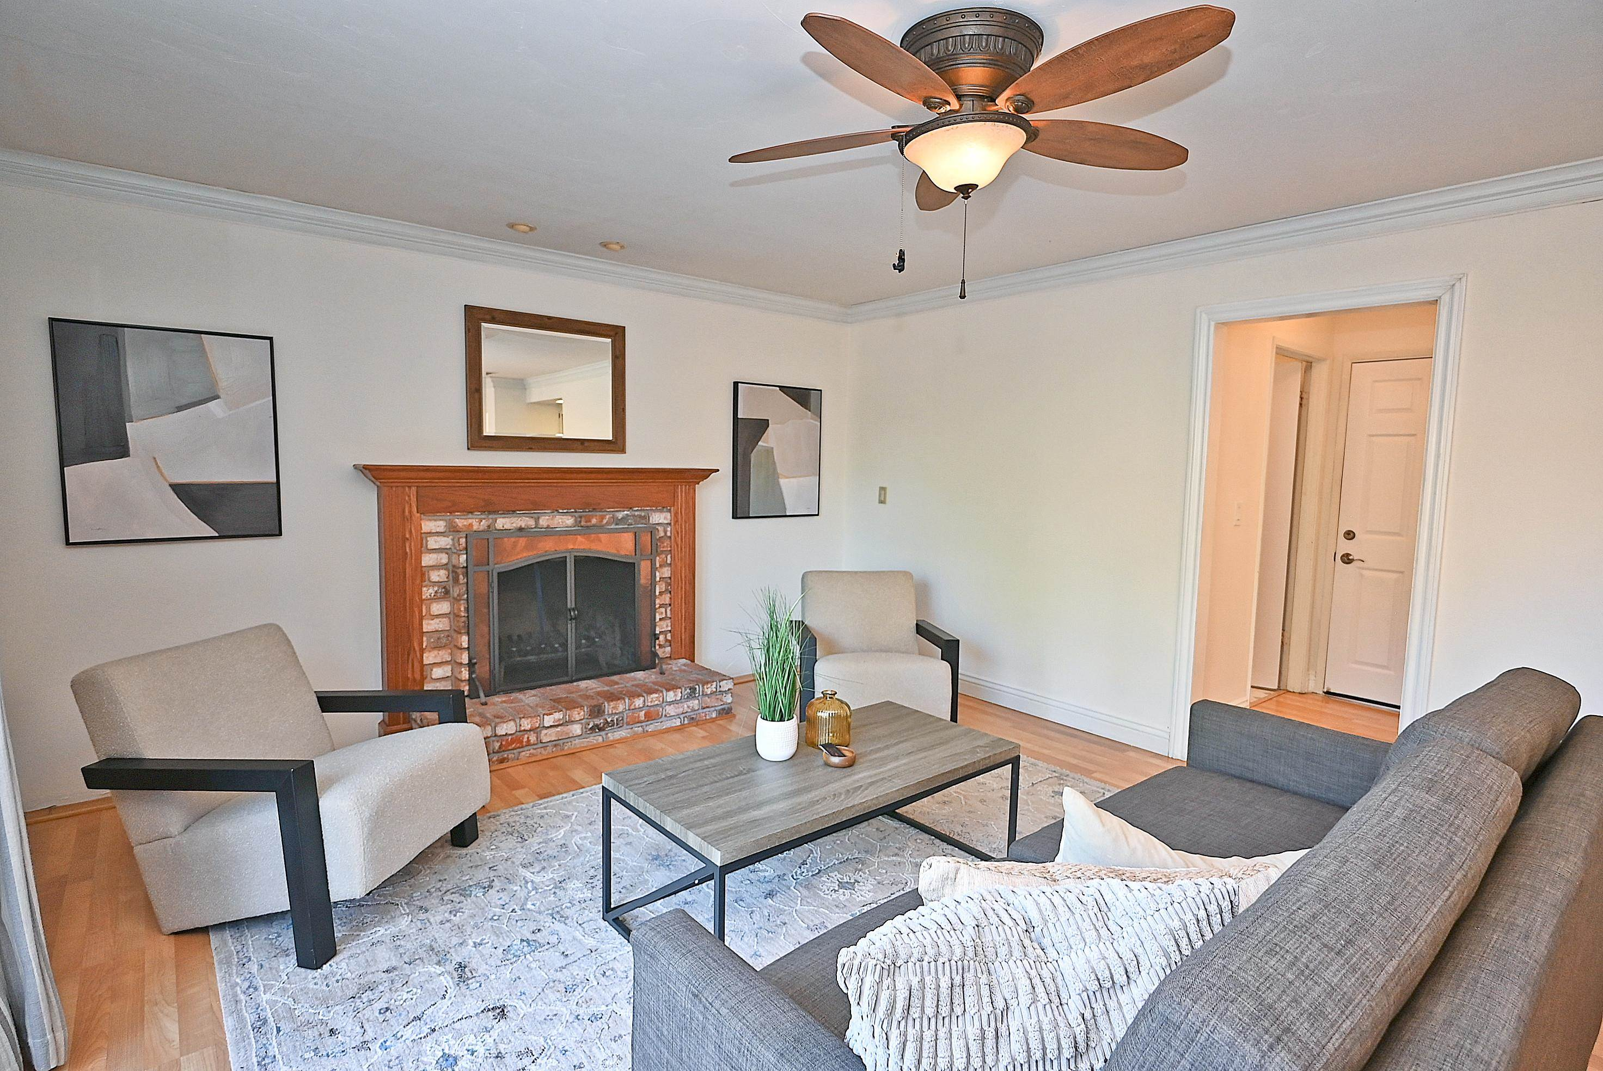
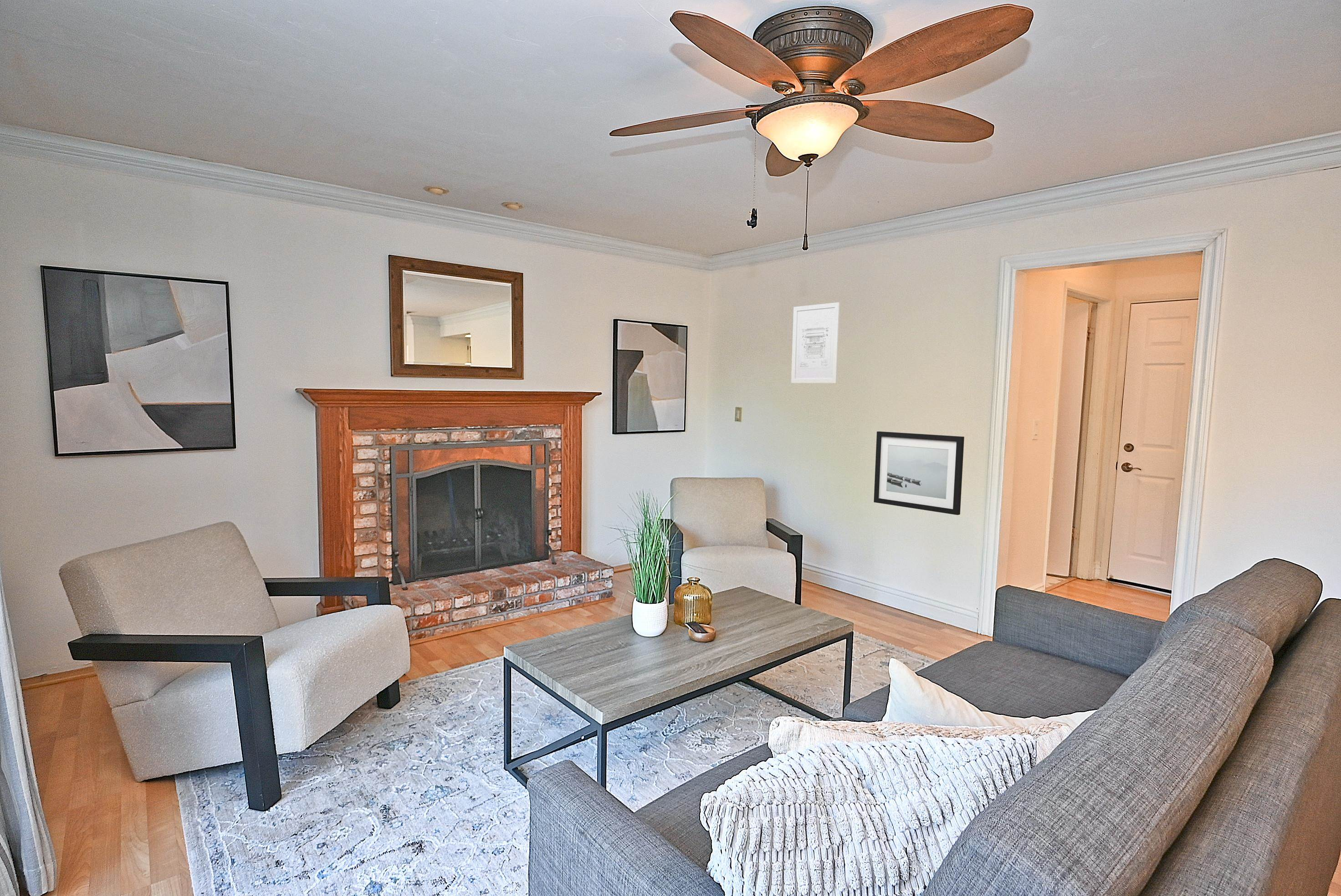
+ wall art (916, 471)
+ wall art (814, 344)
